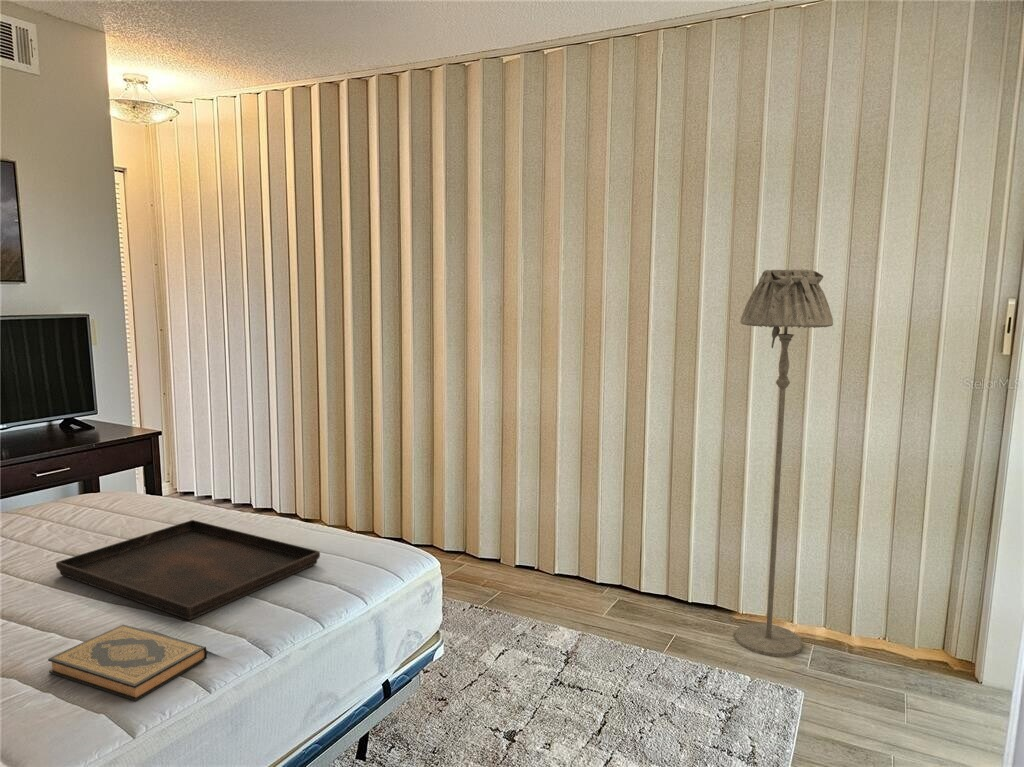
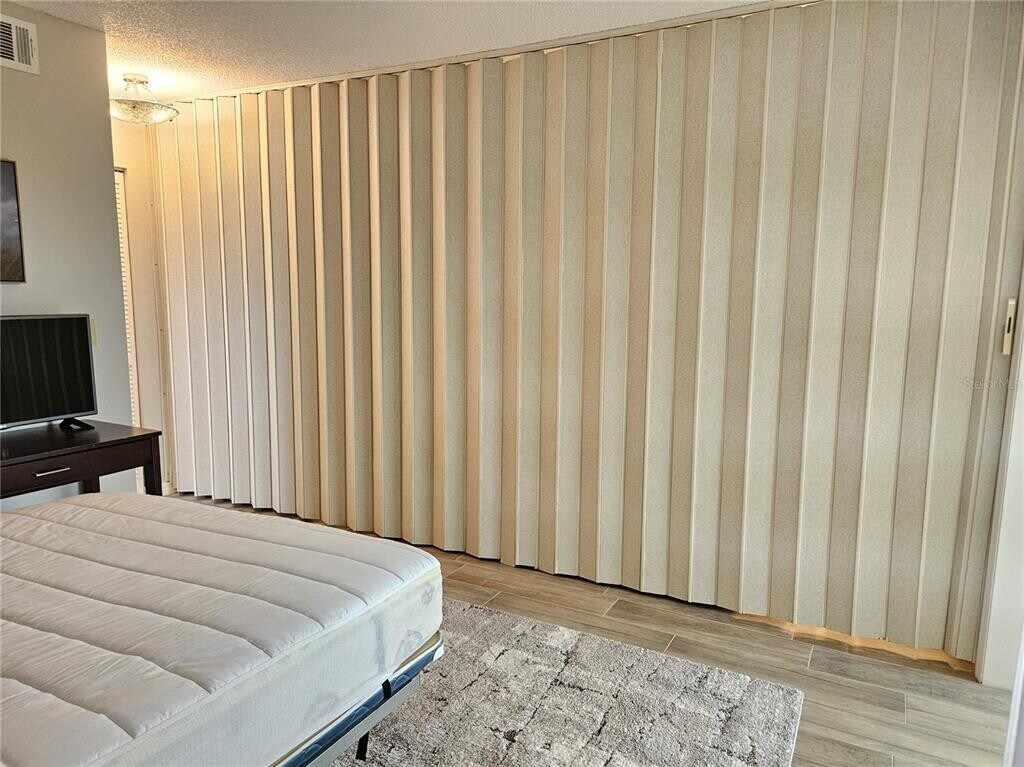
- floor lamp (777, 461)
- hardback book (129, 659)
- serving tray (191, 563)
